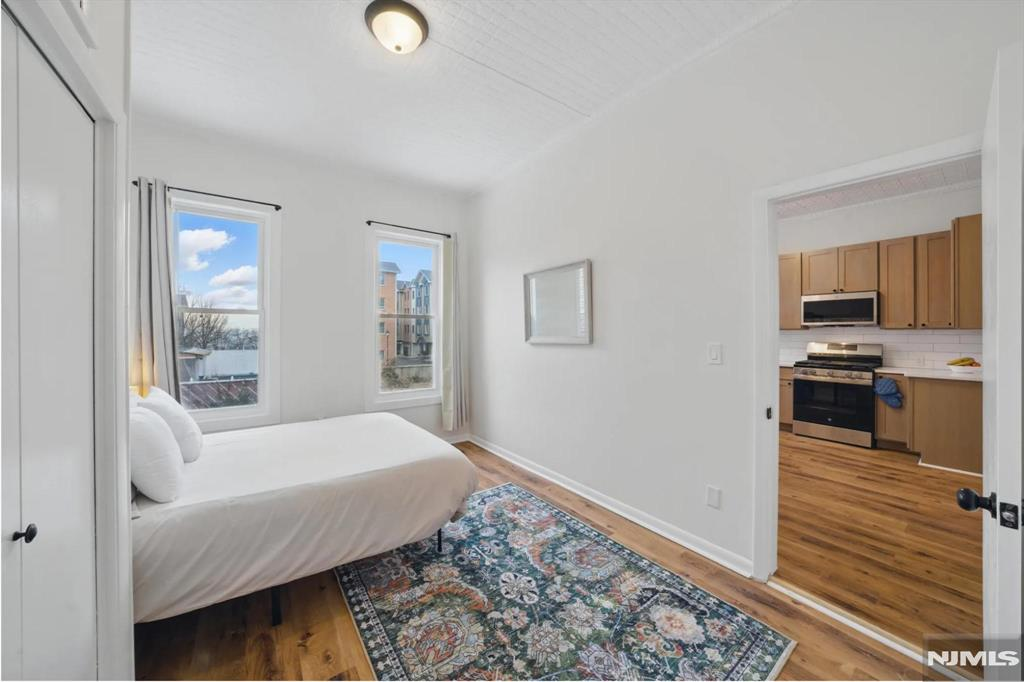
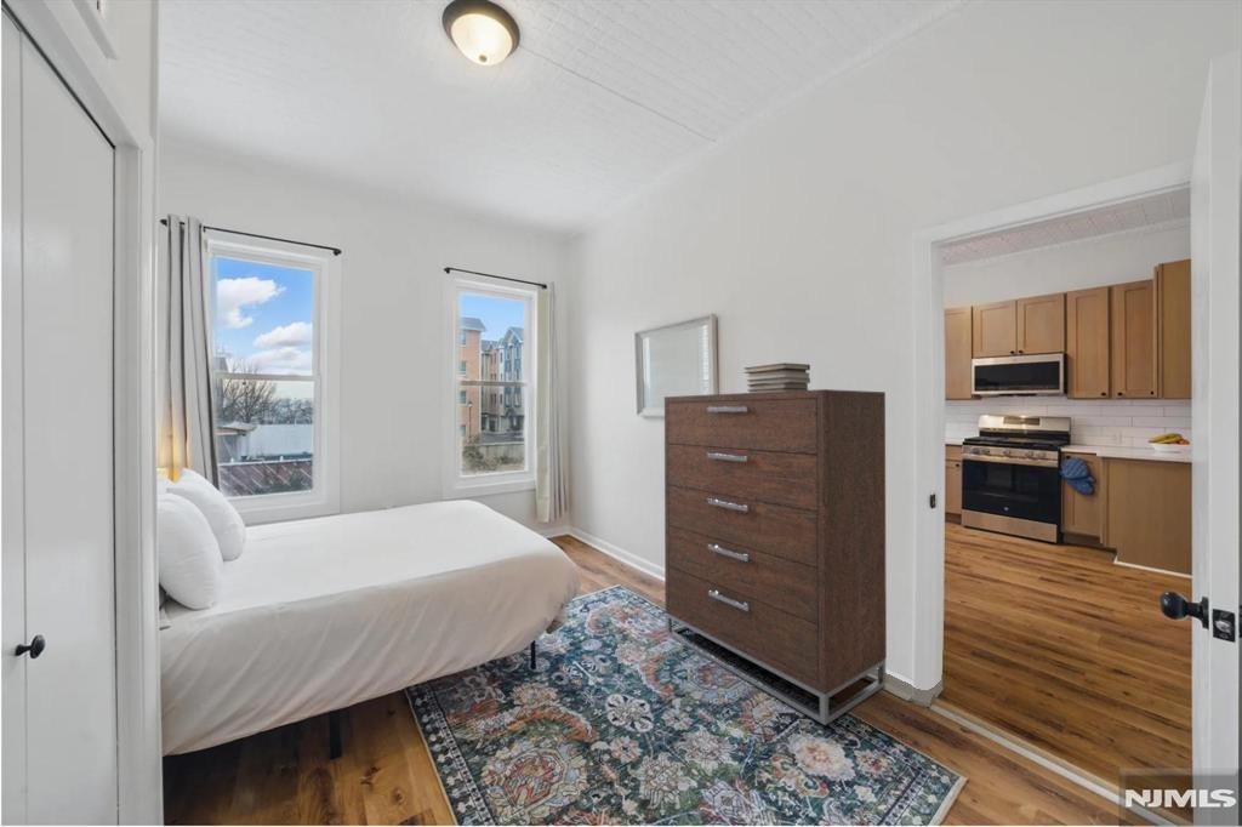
+ dresser (762, 526)
+ book stack (776, 380)
